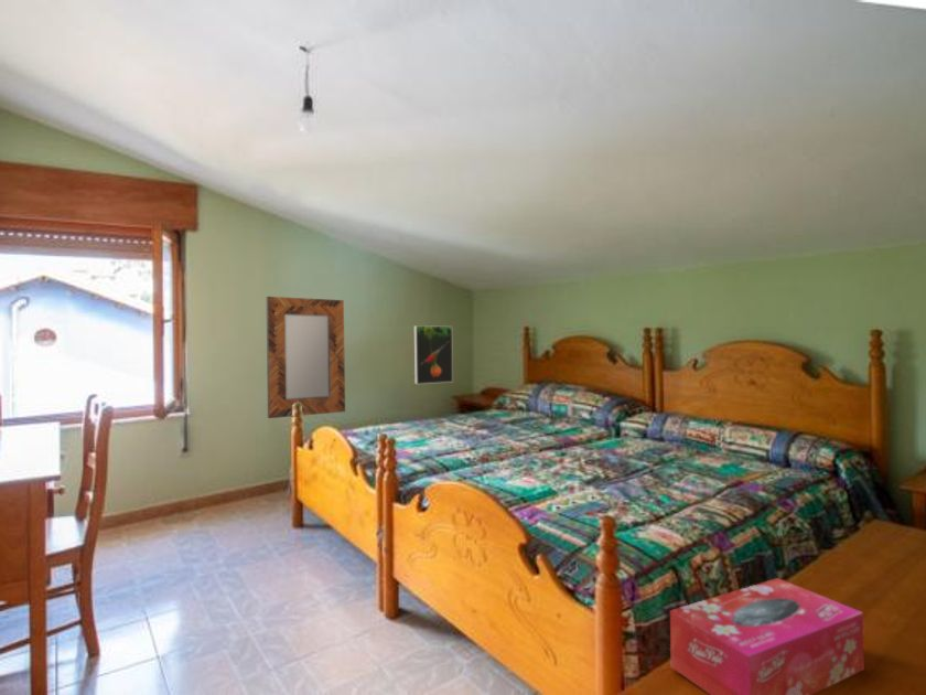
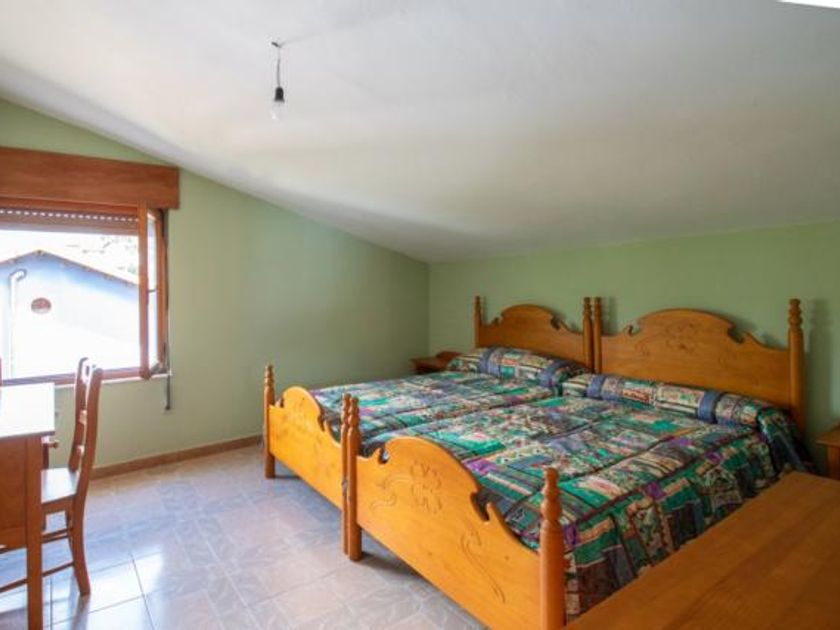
- home mirror (306, 356)
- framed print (433, 354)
- tissue box (765, 640)
